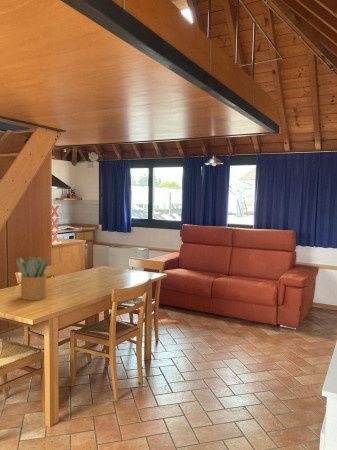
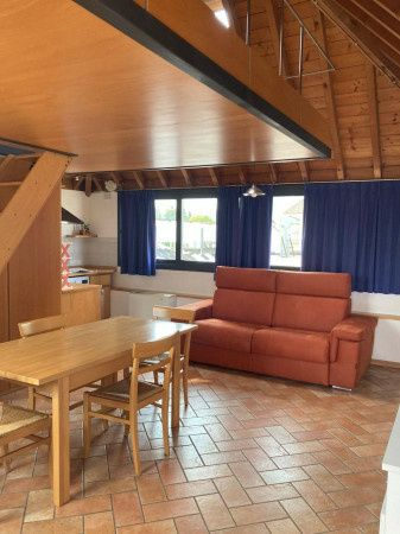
- potted plant (32, 277)
